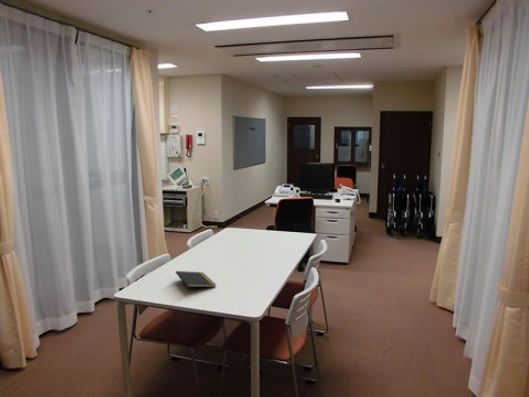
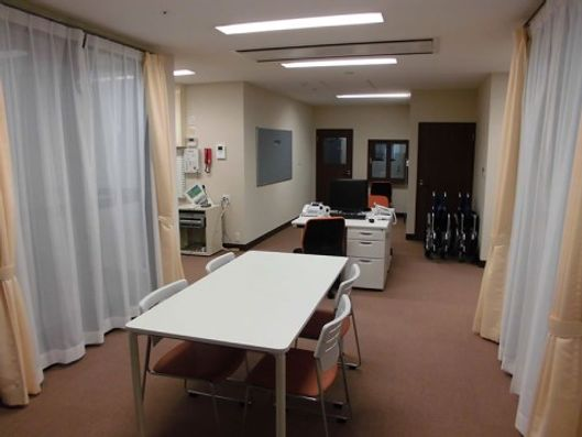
- notepad (195, 278)
